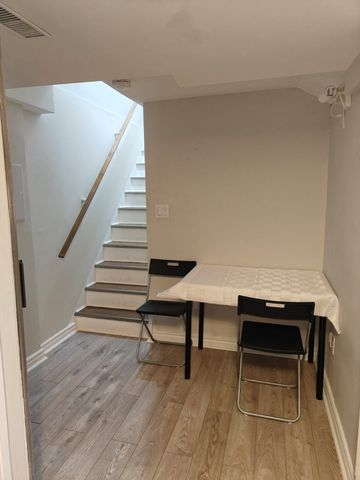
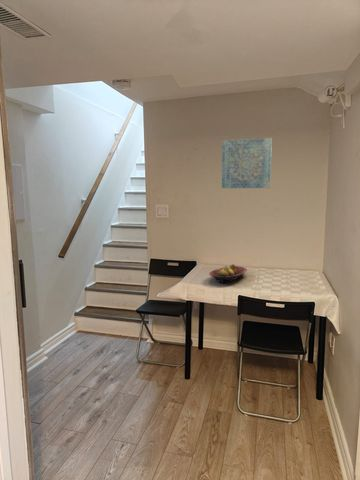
+ wall art (246, 163)
+ fruit bowl (228, 271)
